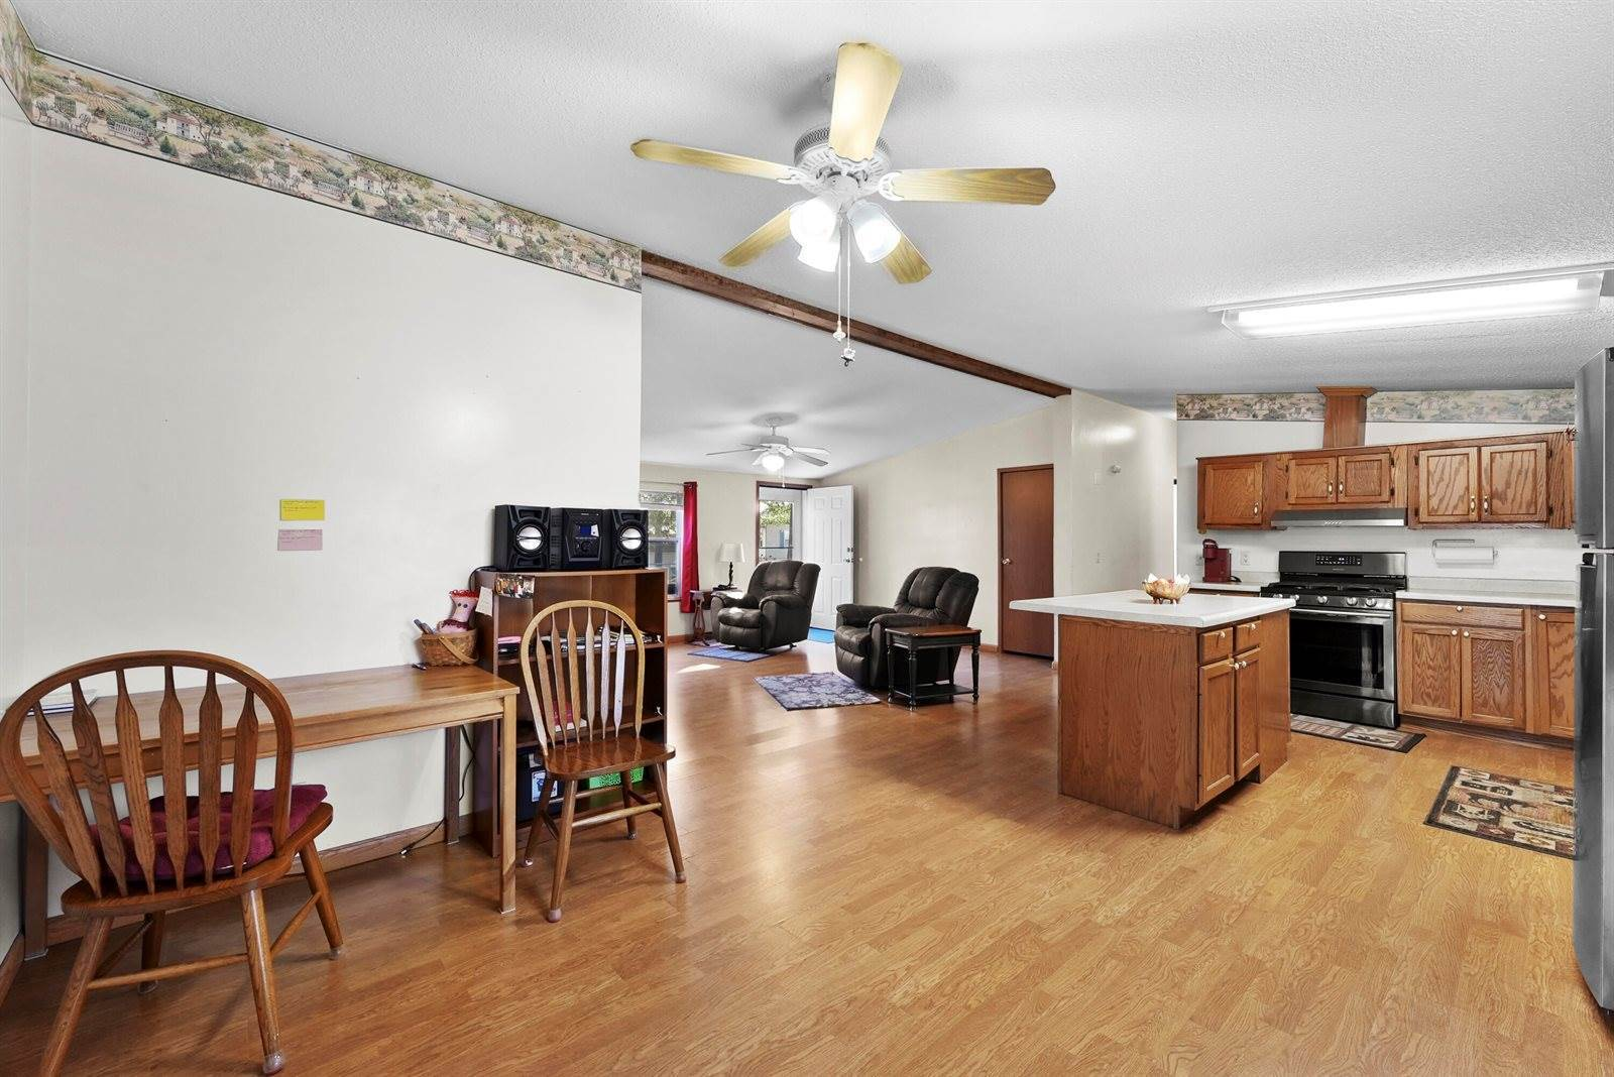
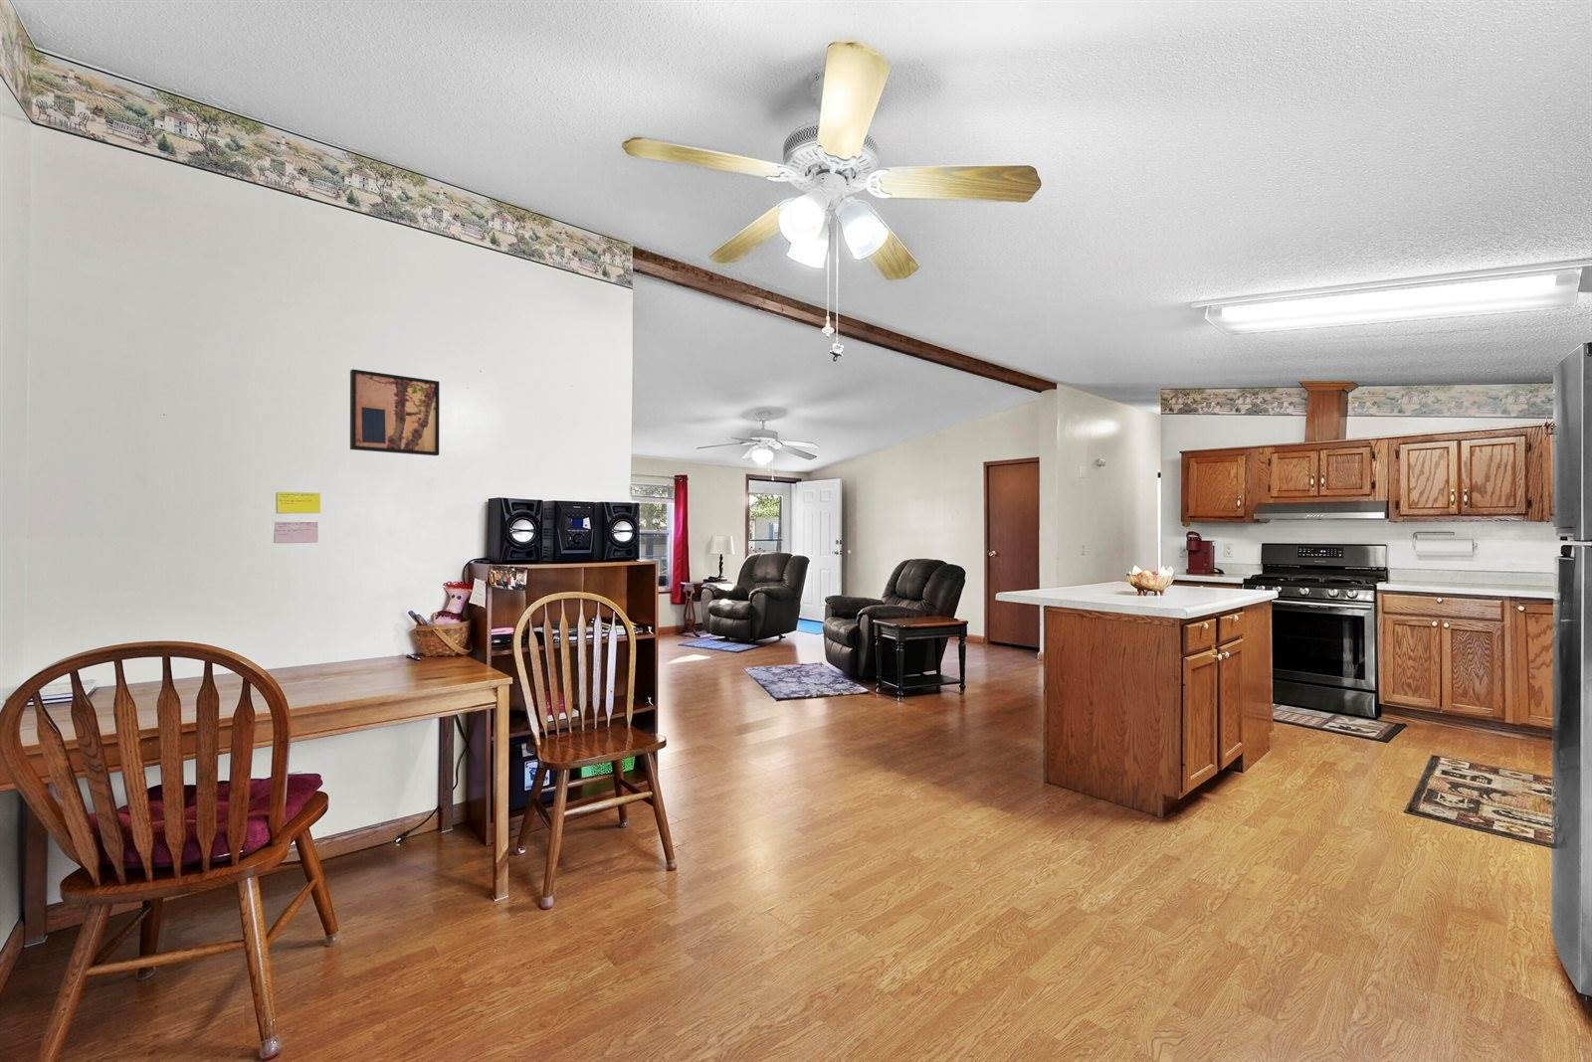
+ wall art (396, 414)
